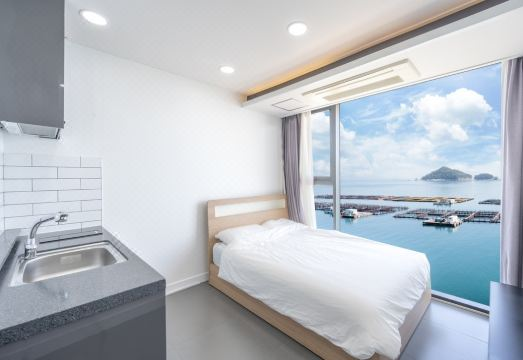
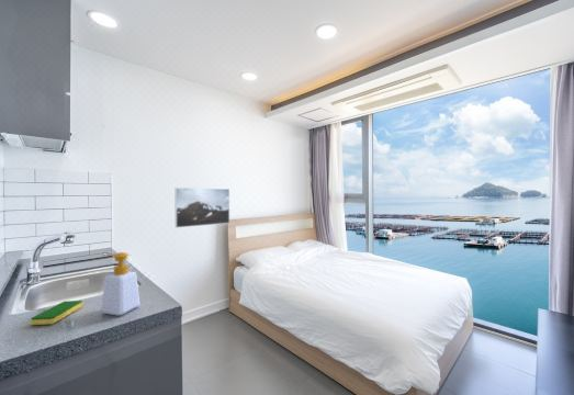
+ dish sponge (58, 312)
+ soap bottle (116, 280)
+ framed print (204, 206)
